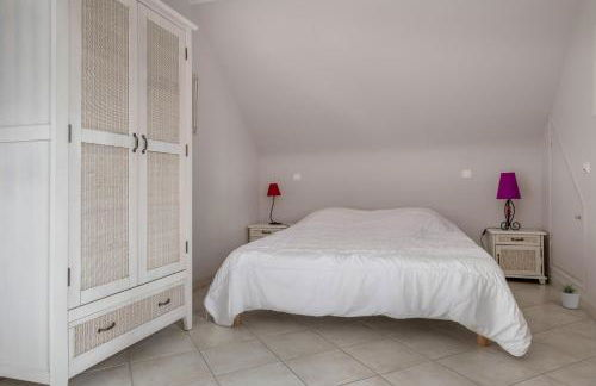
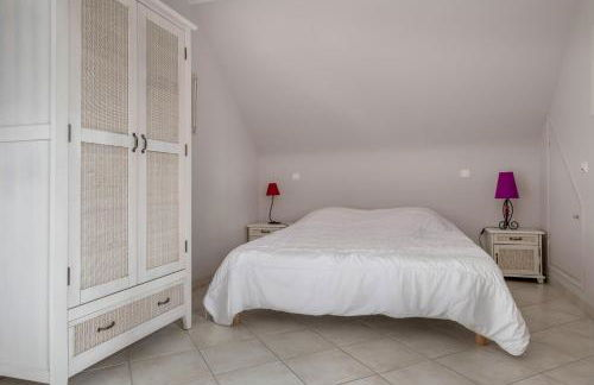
- potted plant (569, 294)
